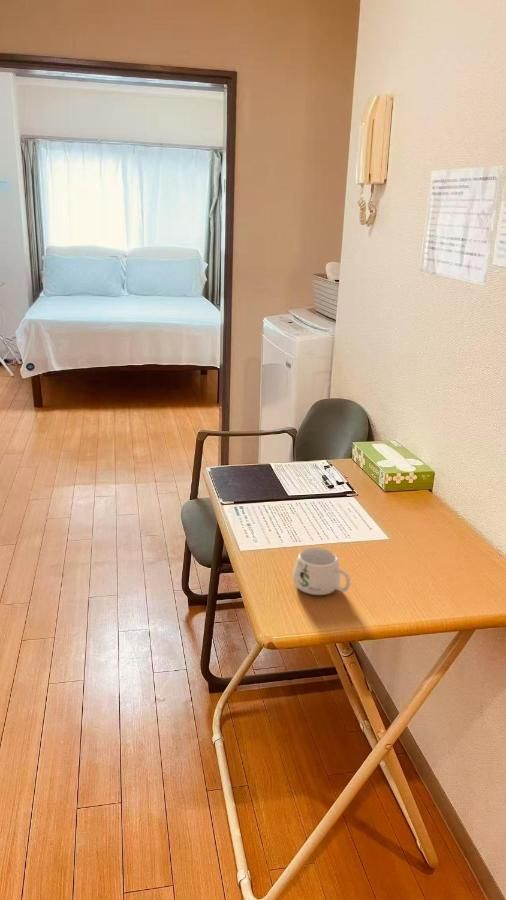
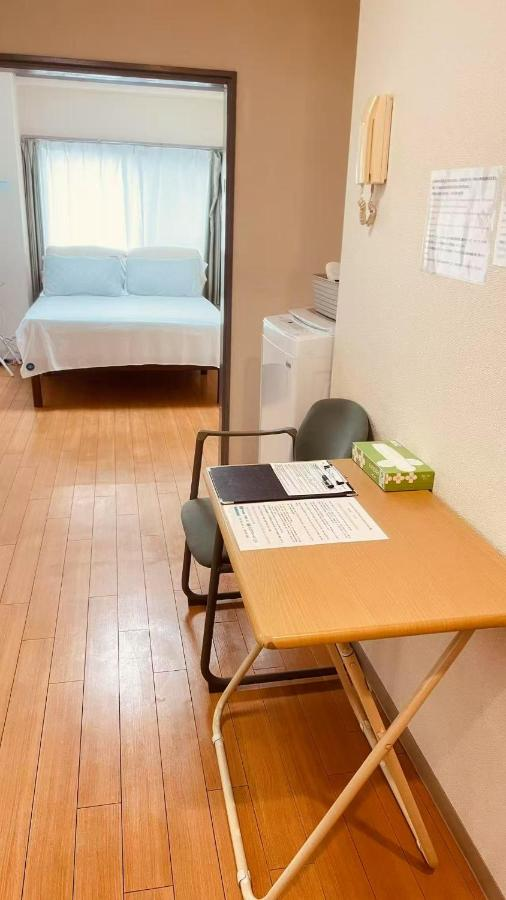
- mug (322, 573)
